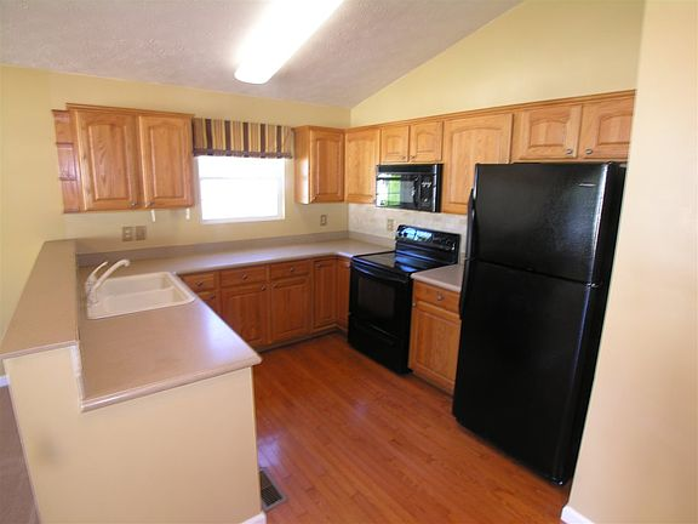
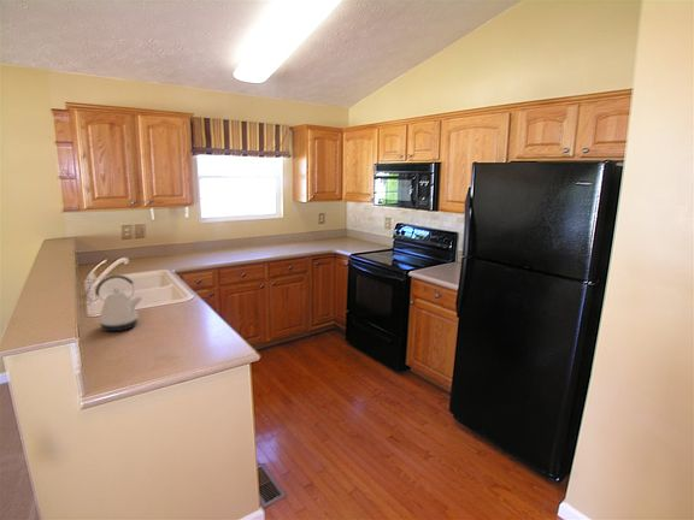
+ kettle (118, 301)
